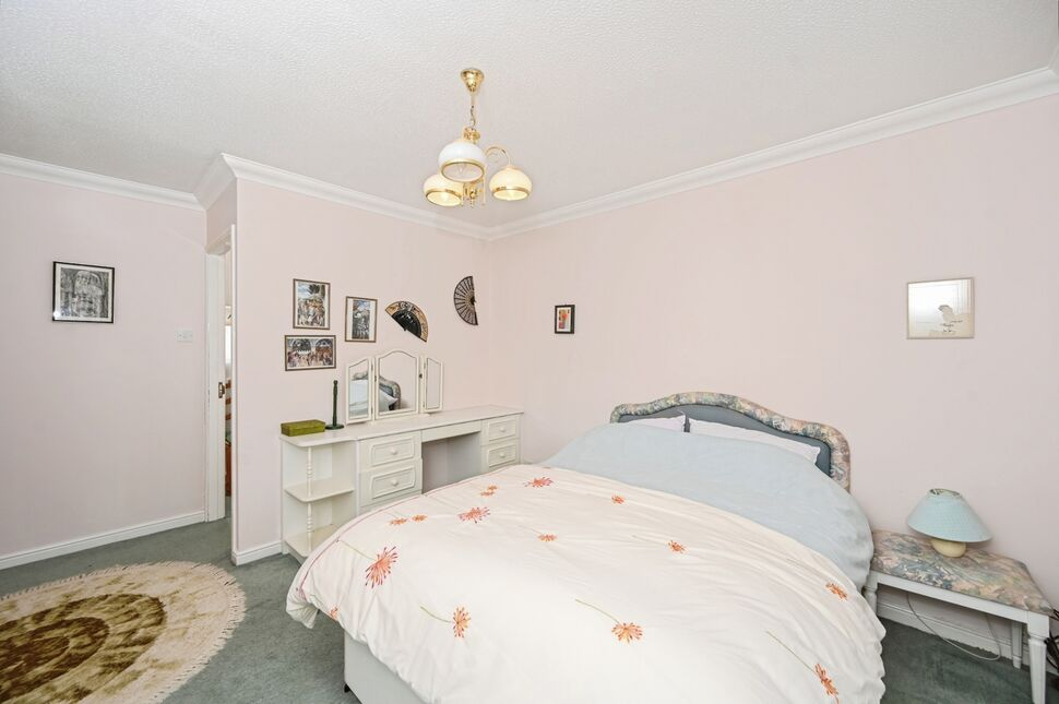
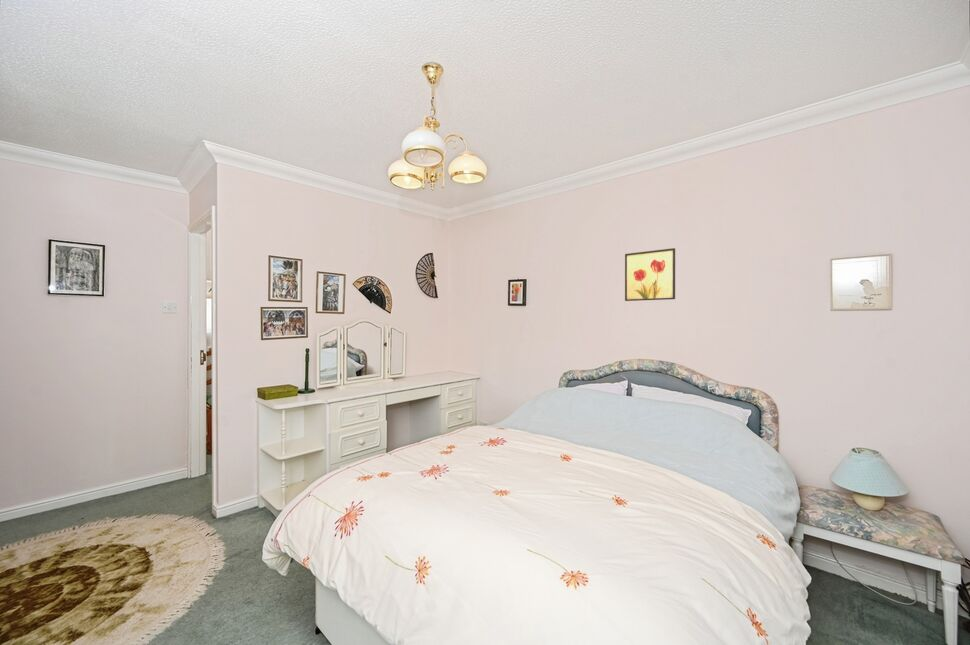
+ wall art (649, 275)
